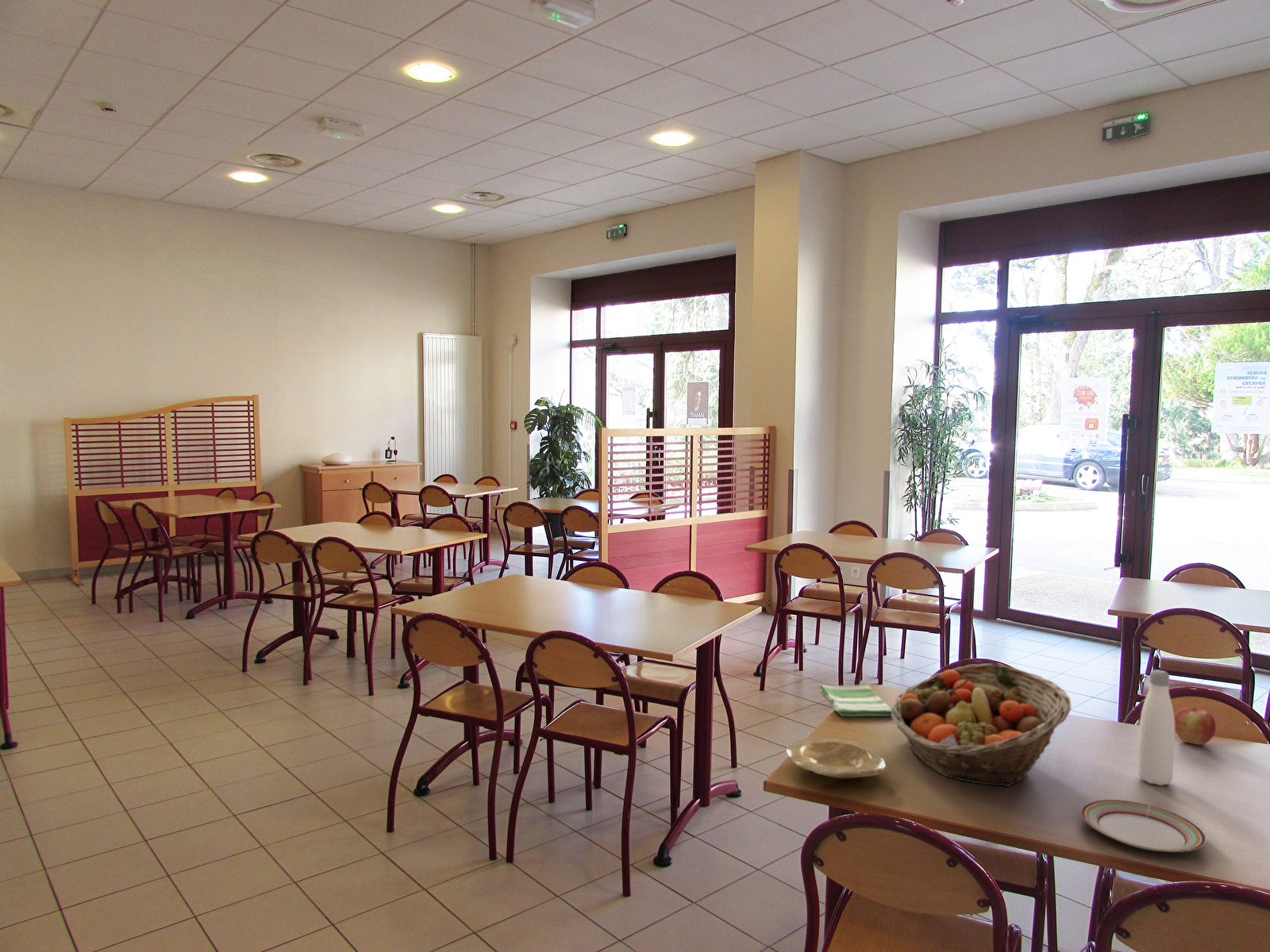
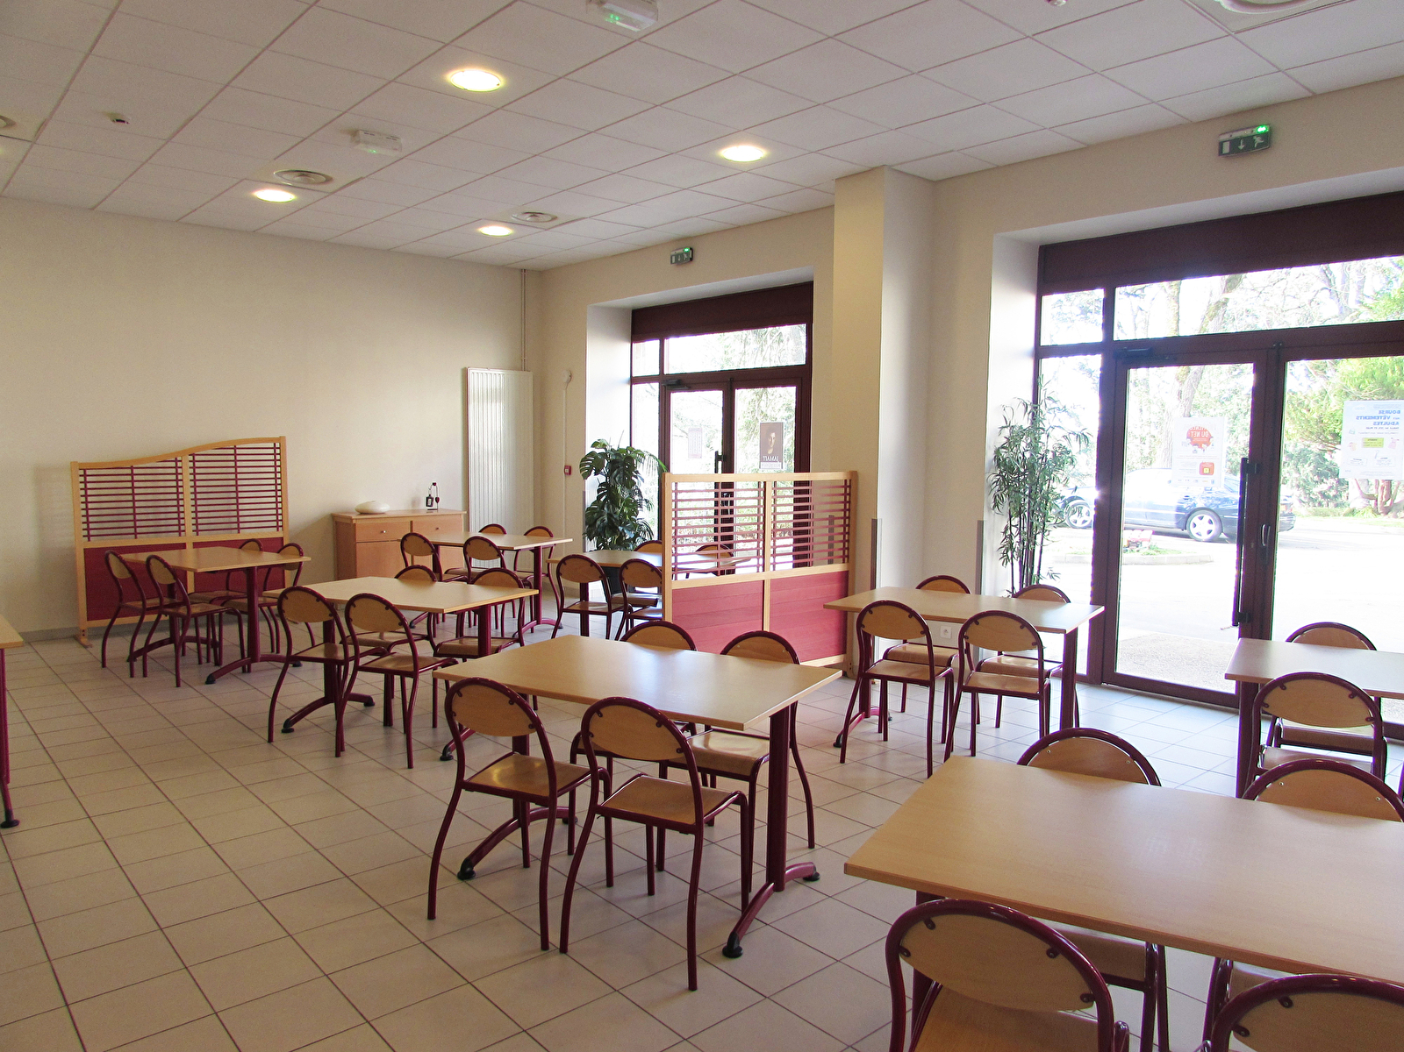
- plate (833, 761)
- water bottle (1156, 726)
- fruit basket (976, 719)
- apple (1194, 724)
- dish towel (855, 699)
- plate (1141, 828)
